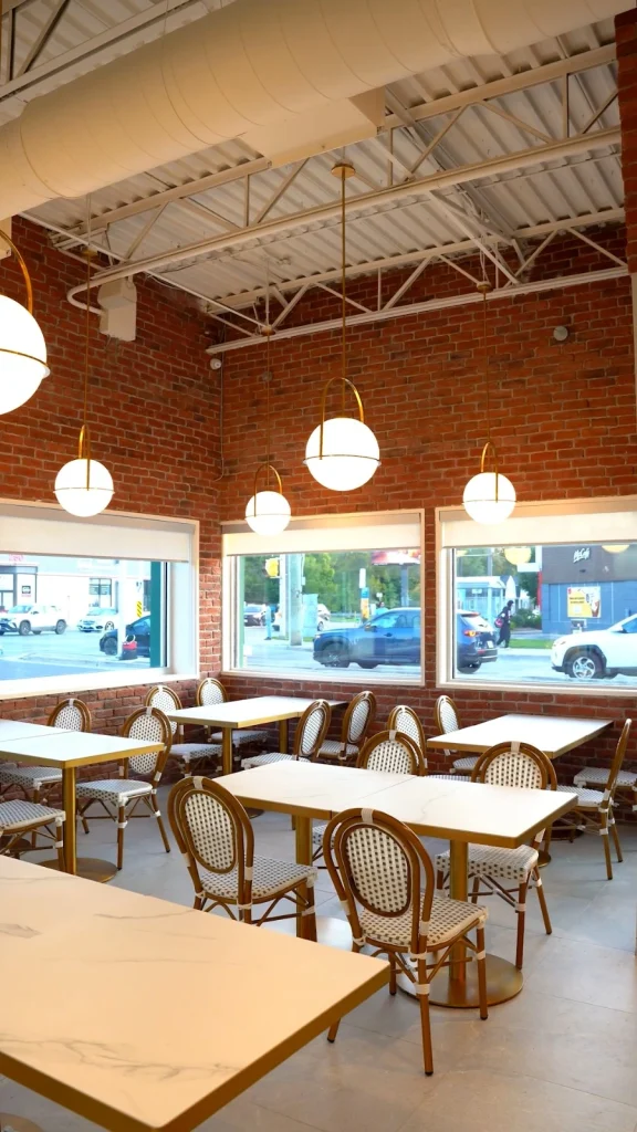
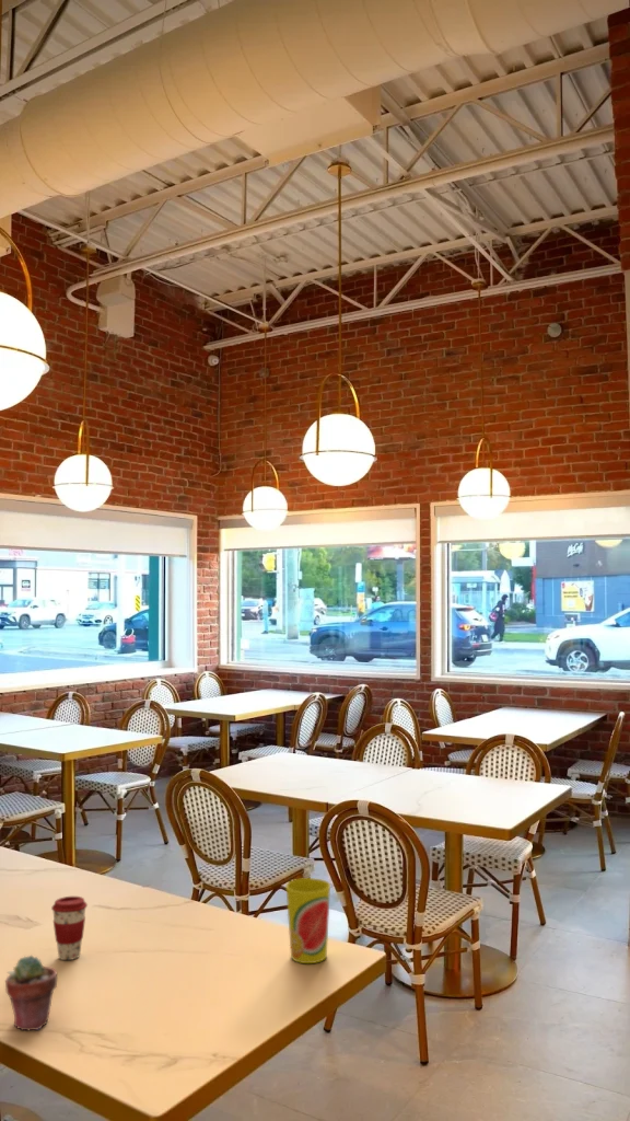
+ potted succulent (31, 989)
+ cup (308, 920)
+ coffee cup (69, 927)
